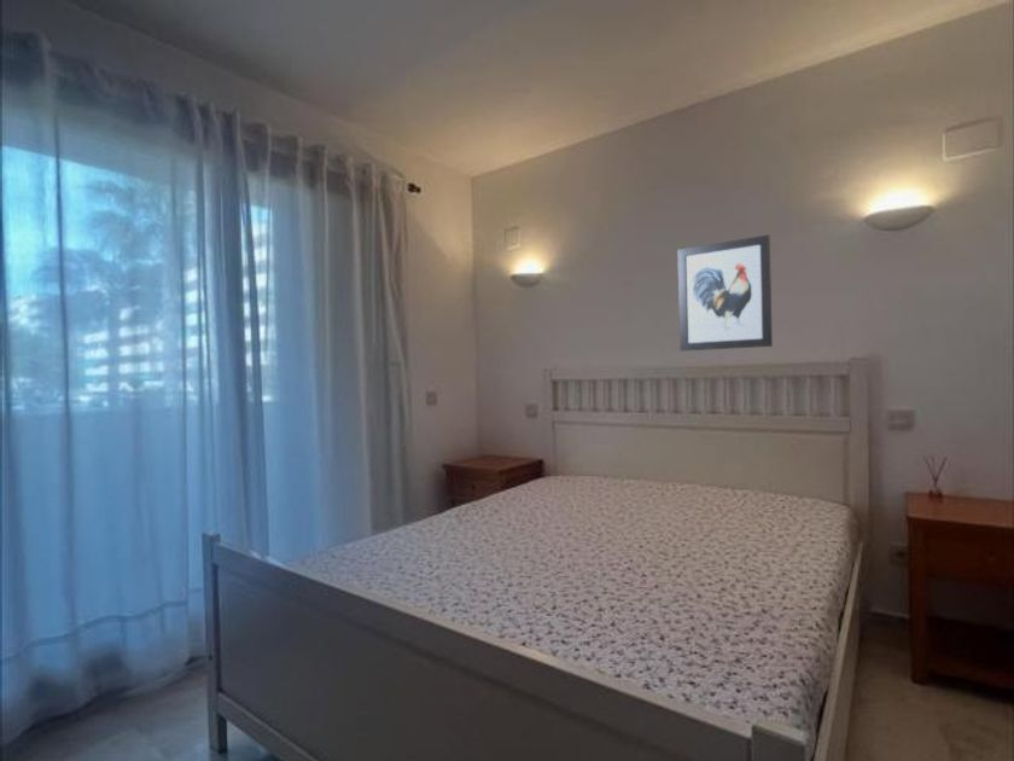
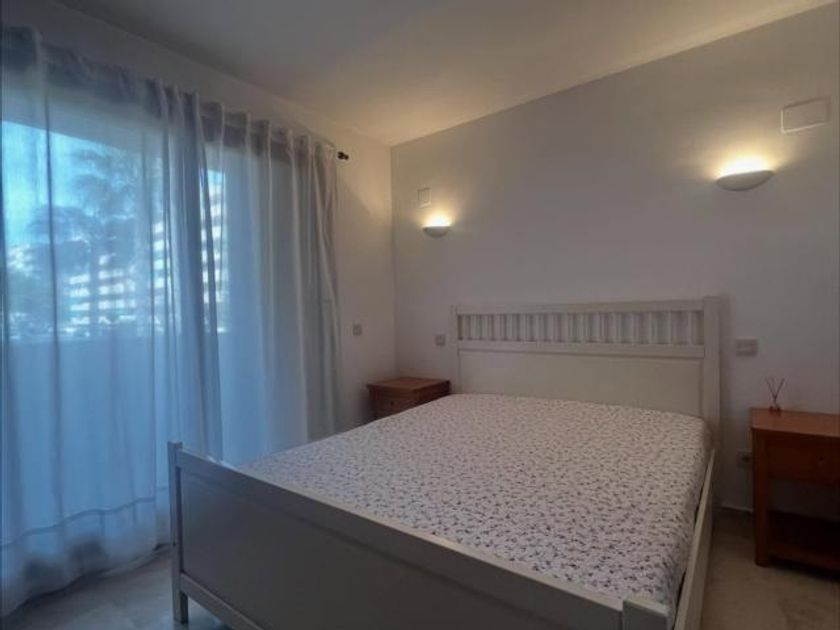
- wall art (722, 295)
